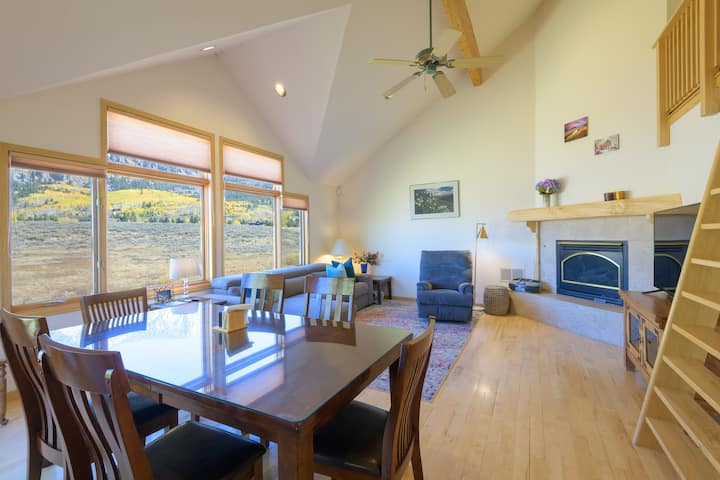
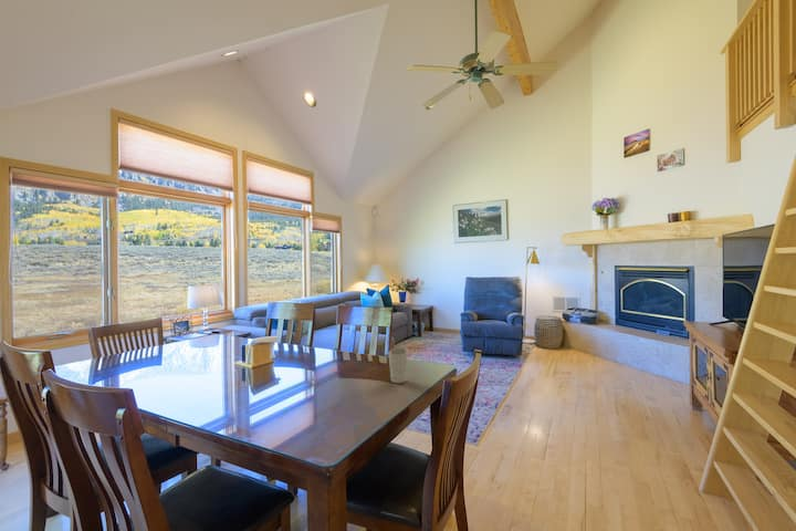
+ cup (398, 364)
